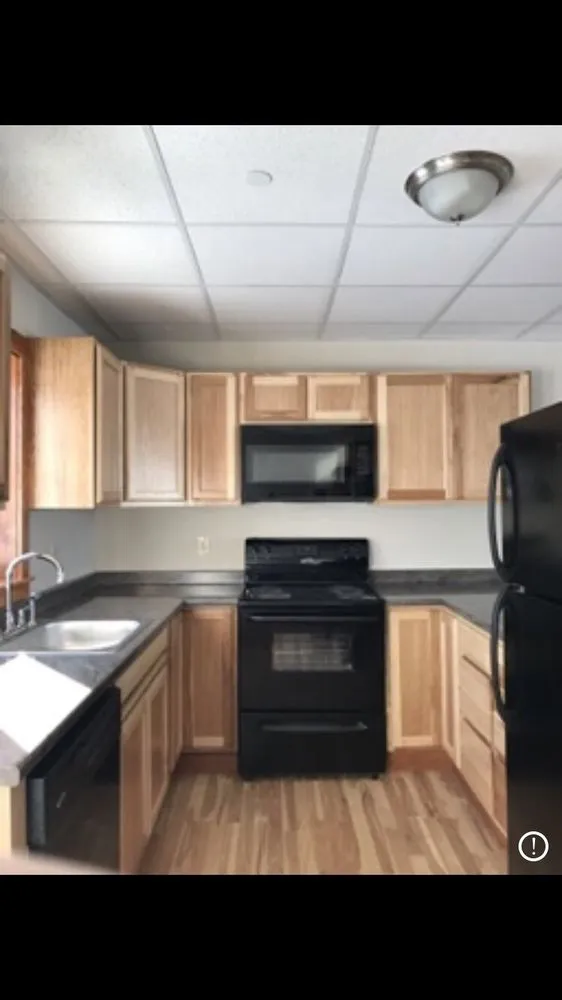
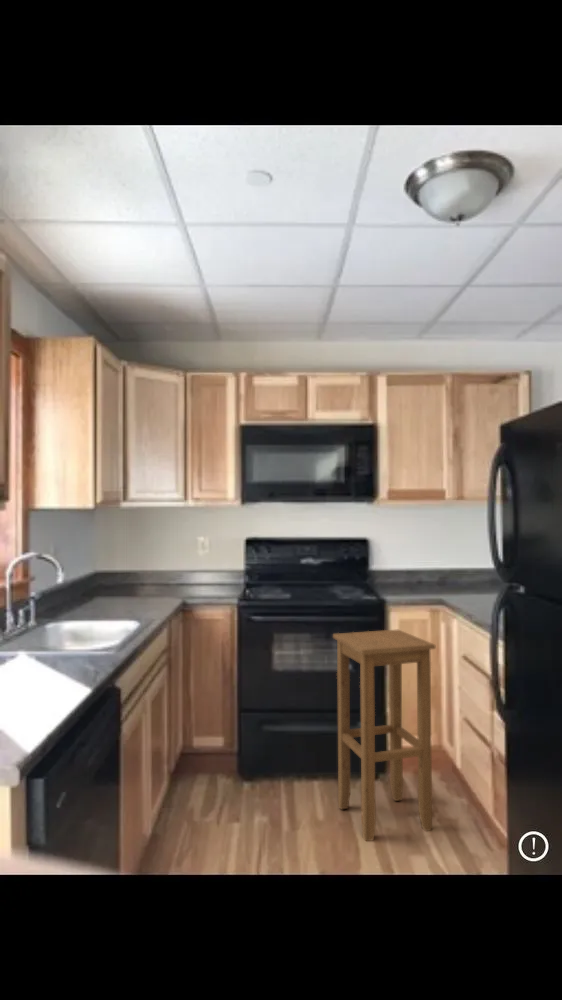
+ stool (382, 728)
